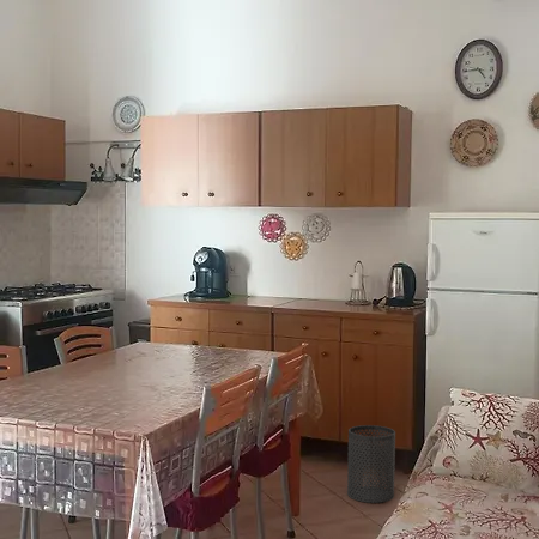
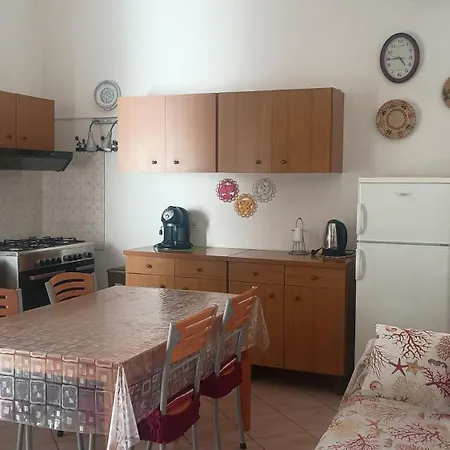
- trash can (371, 462)
